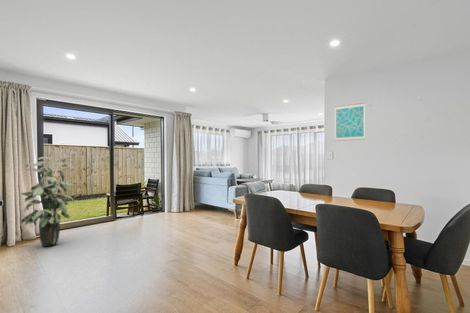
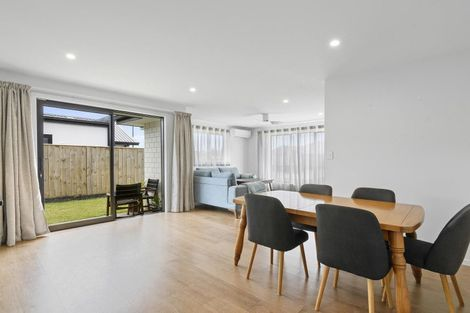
- indoor plant (47, 200)
- wall art (349, 122)
